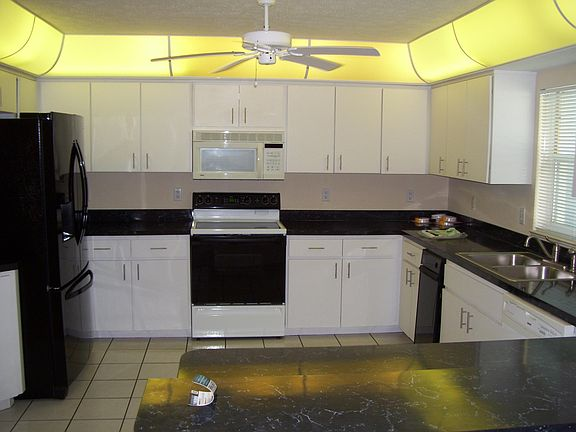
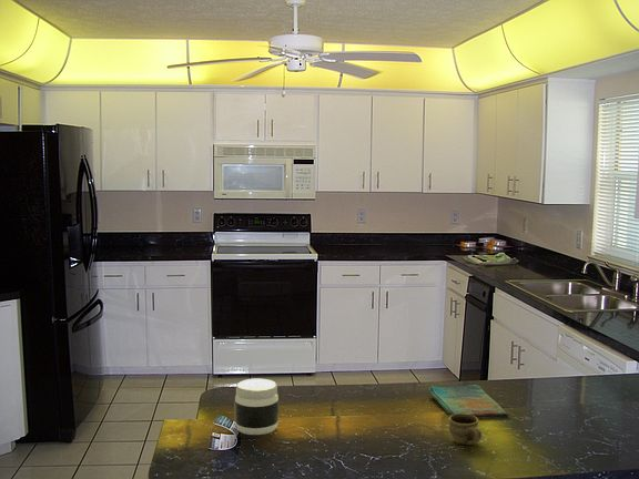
+ jar (256, 406)
+ dish towel (466, 401)
+ cup (465, 432)
